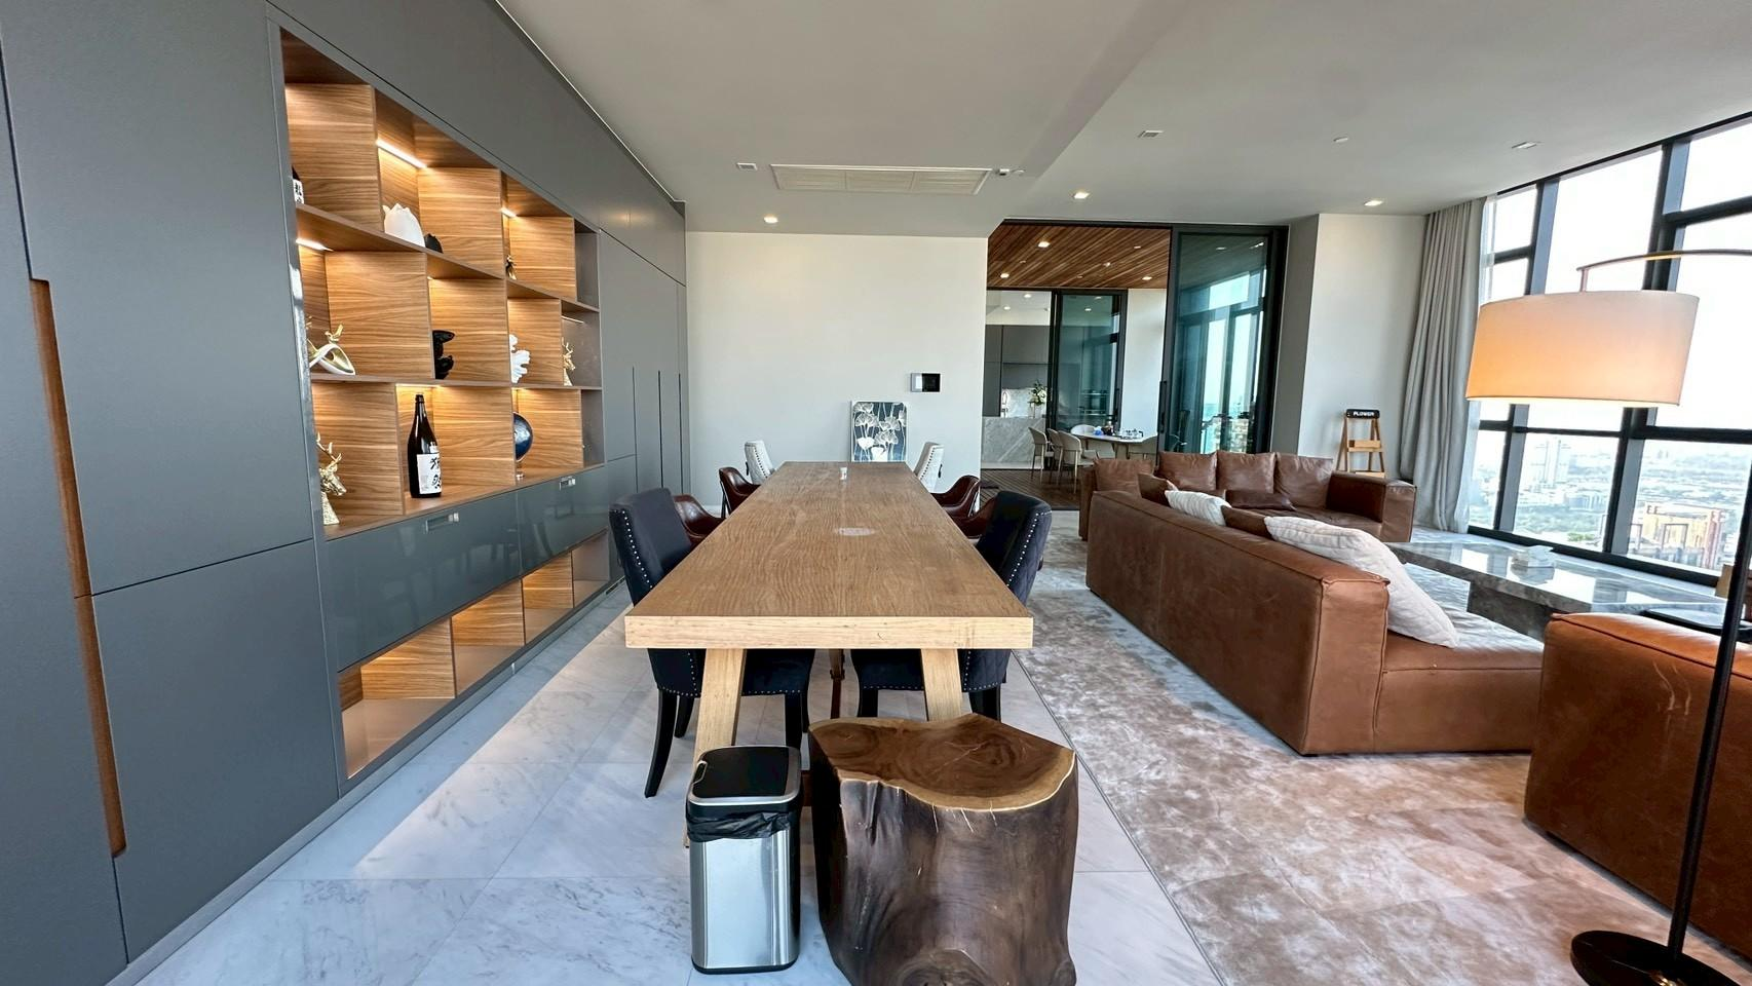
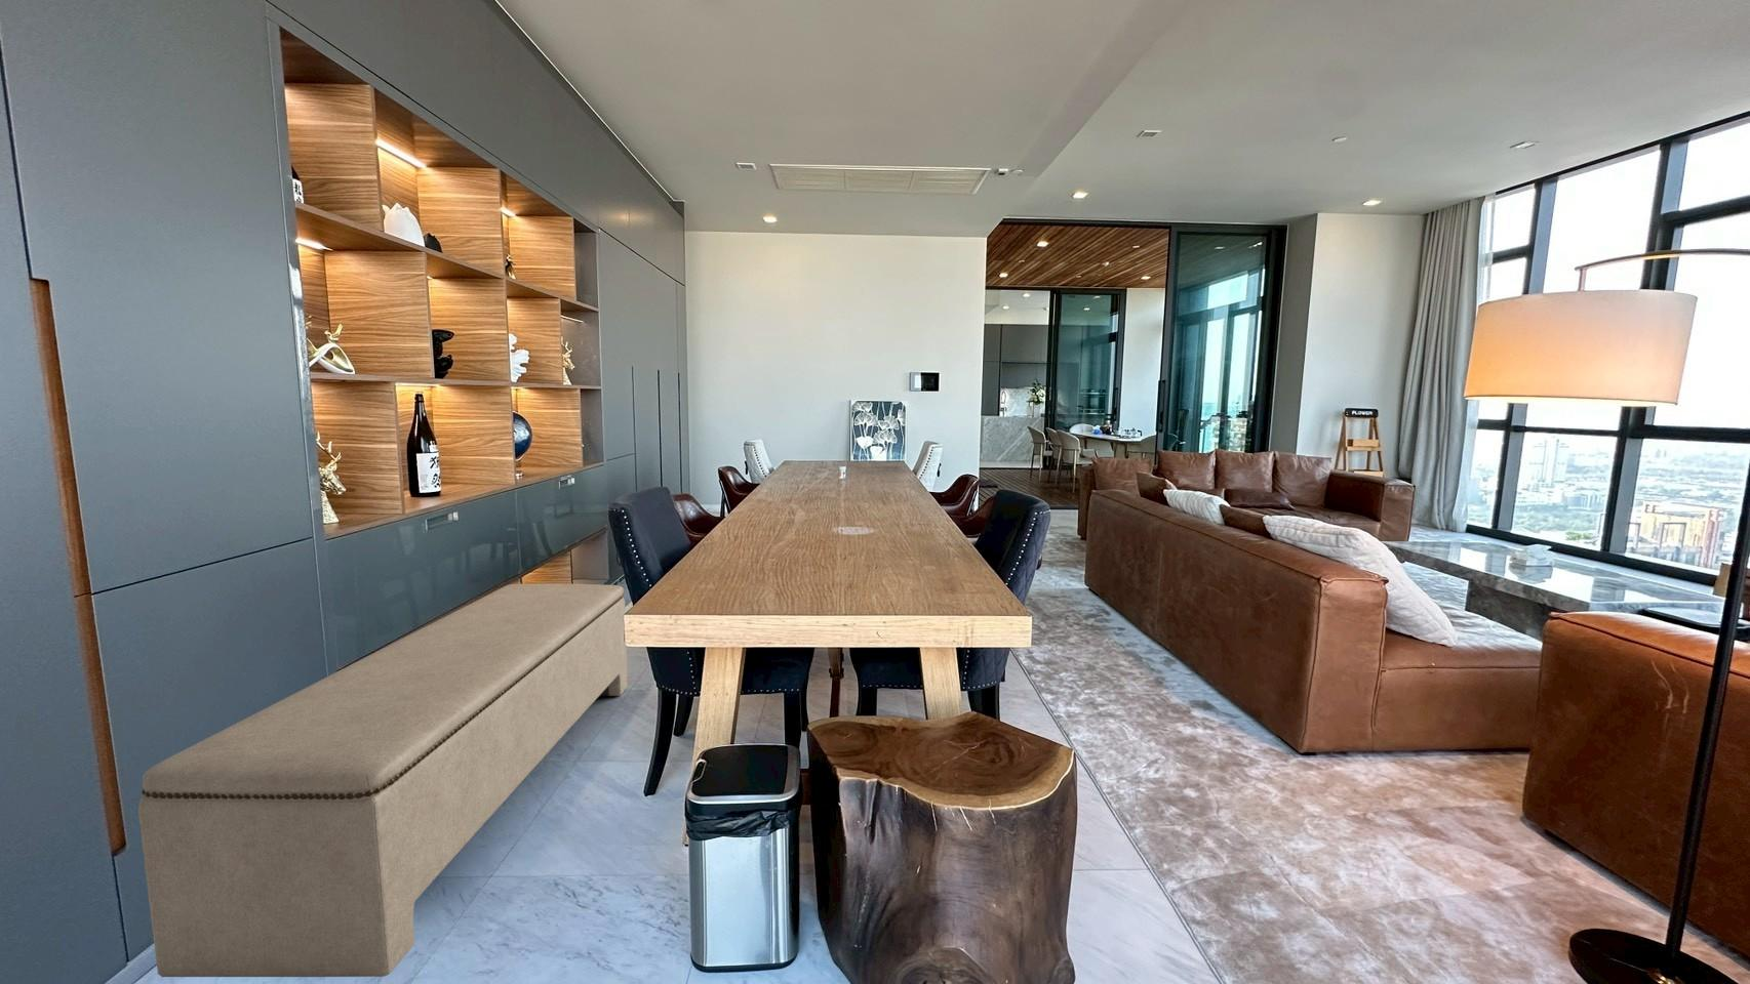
+ bench (469, 712)
